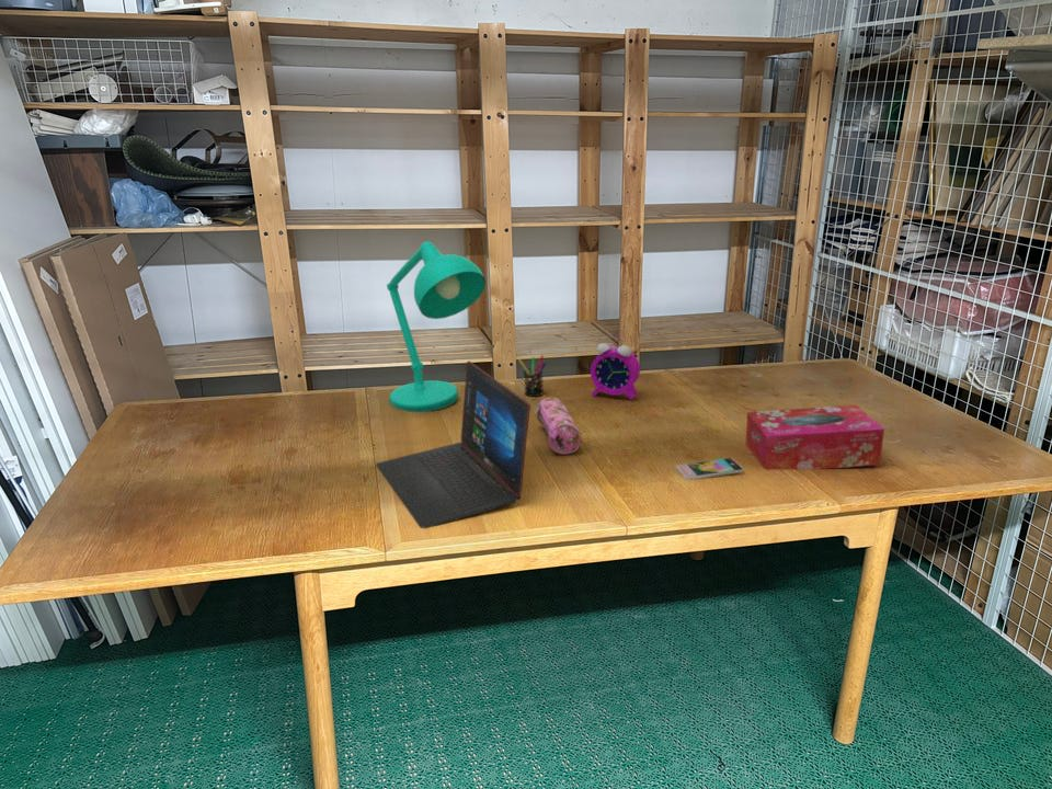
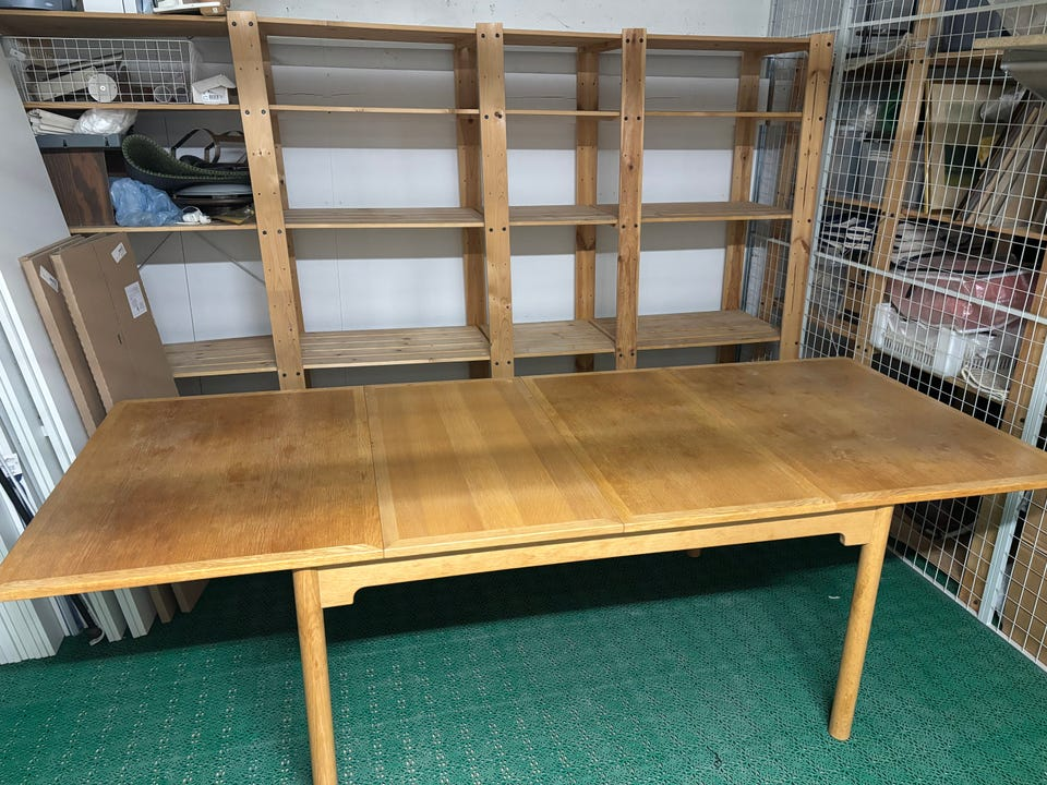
- alarm clock (615, 366)
- pen holder (534, 374)
- tissue box (811, 437)
- pencil case (557, 424)
- laptop (447, 445)
- smartphone (709, 468)
- desk lamp (431, 318)
